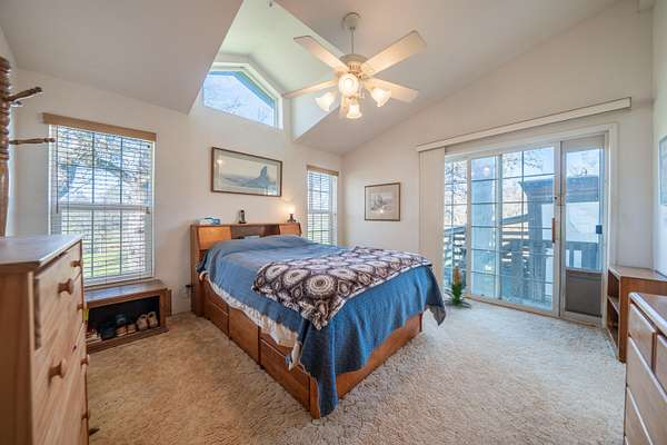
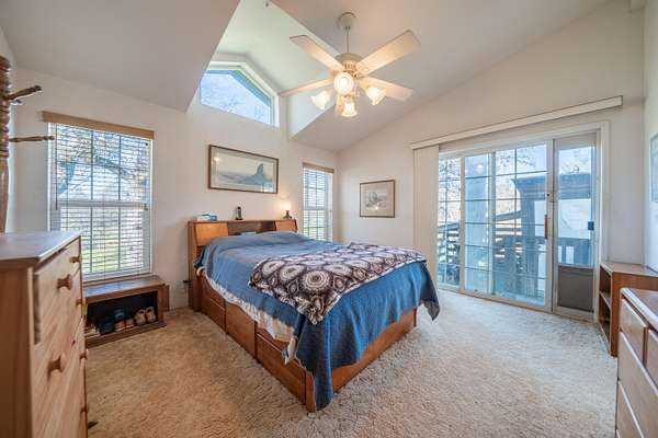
- indoor plant (457, 283)
